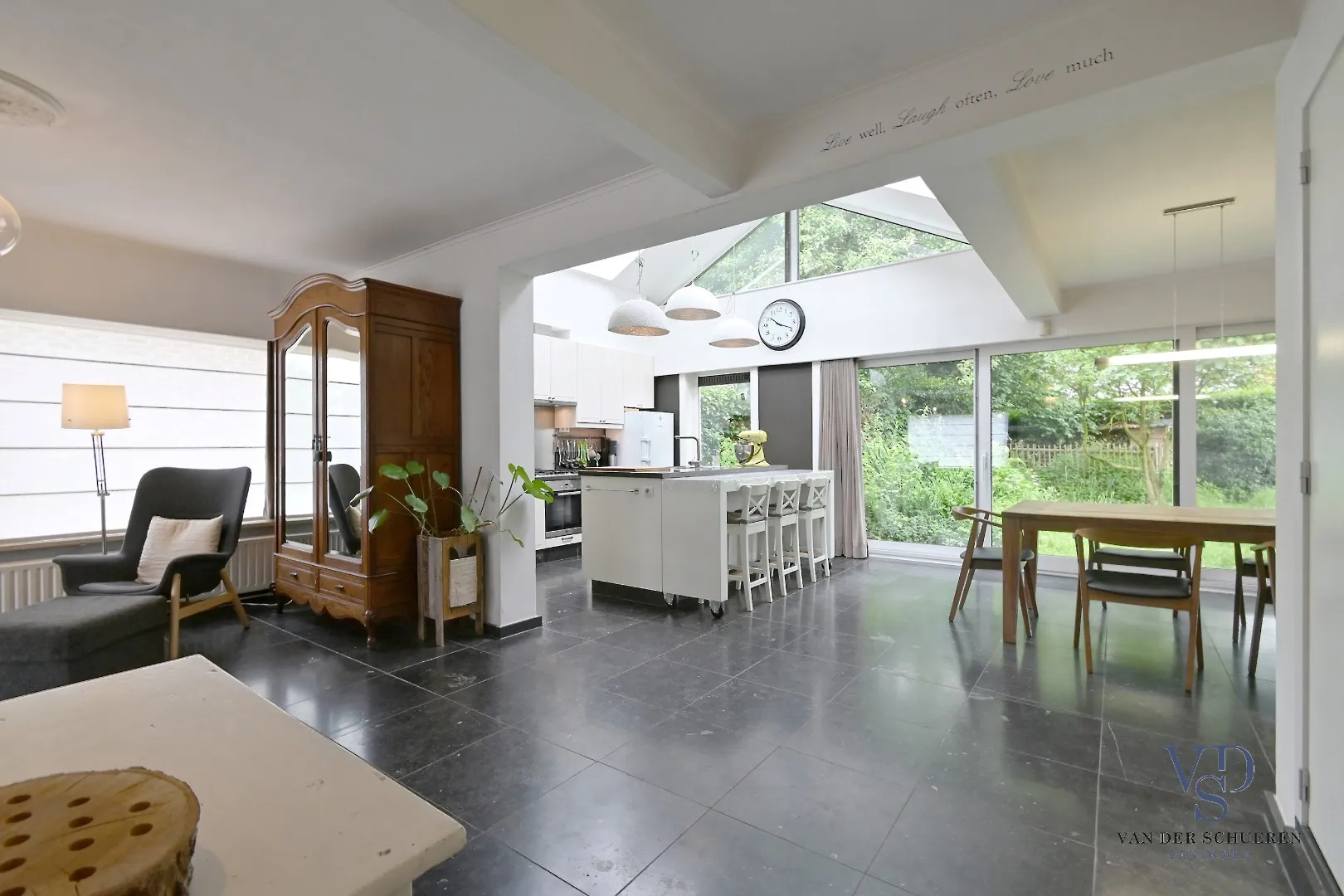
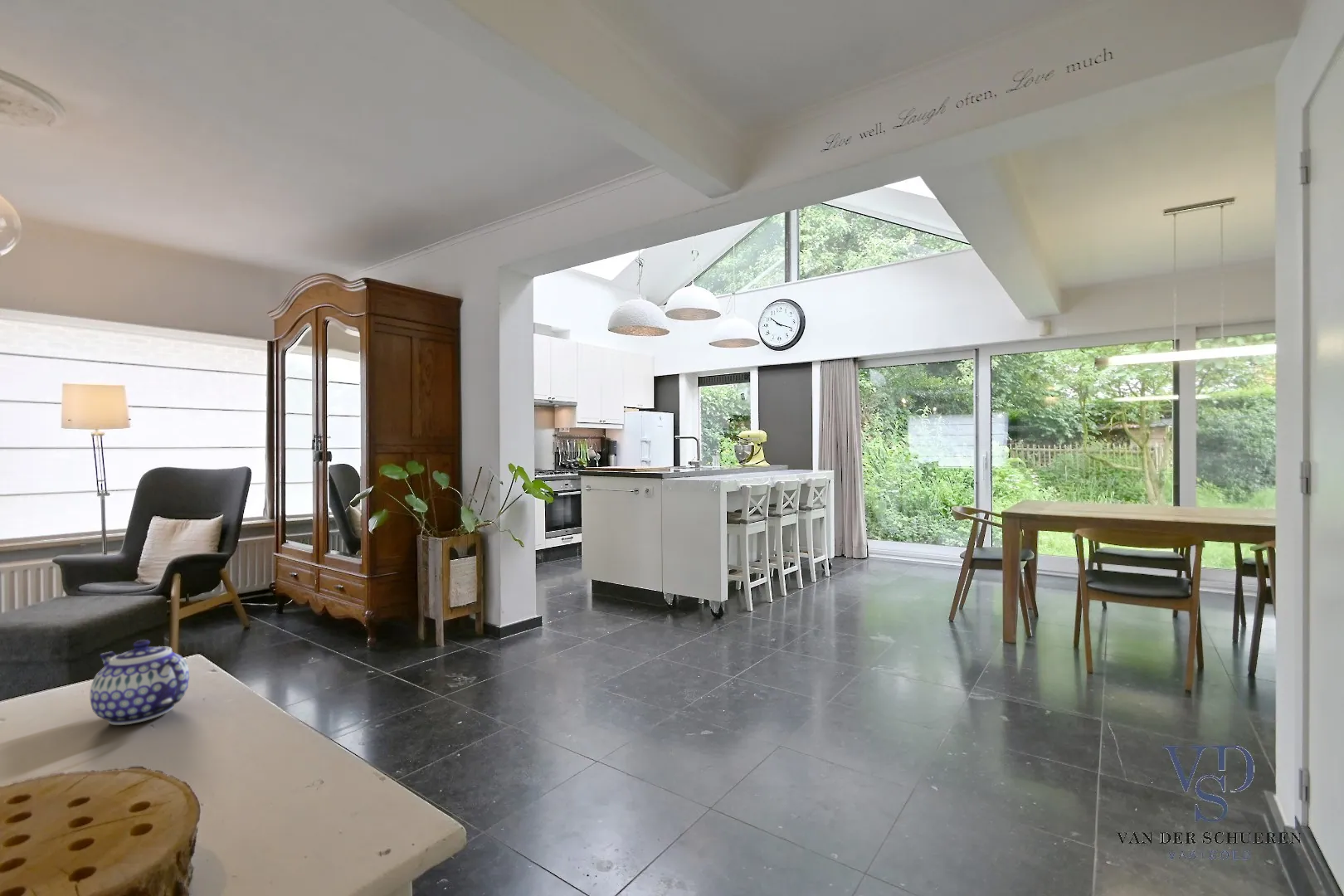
+ teapot (141, 677)
